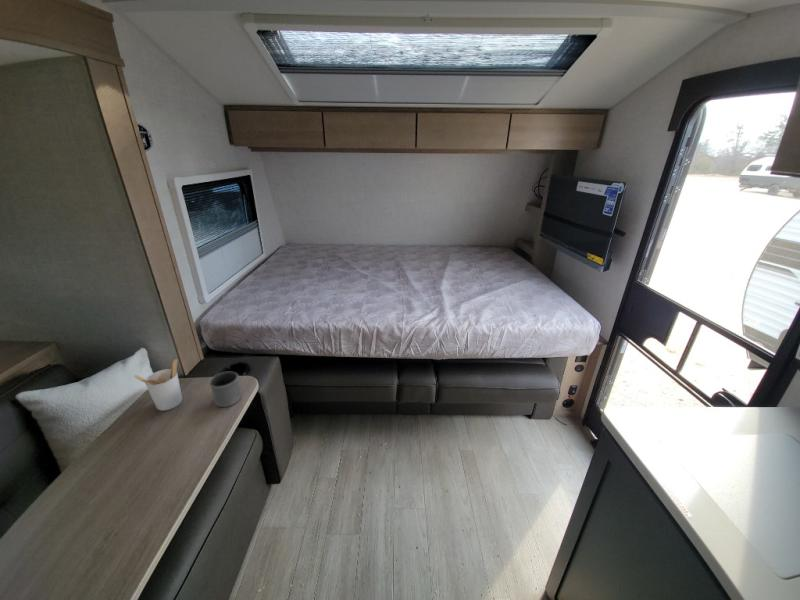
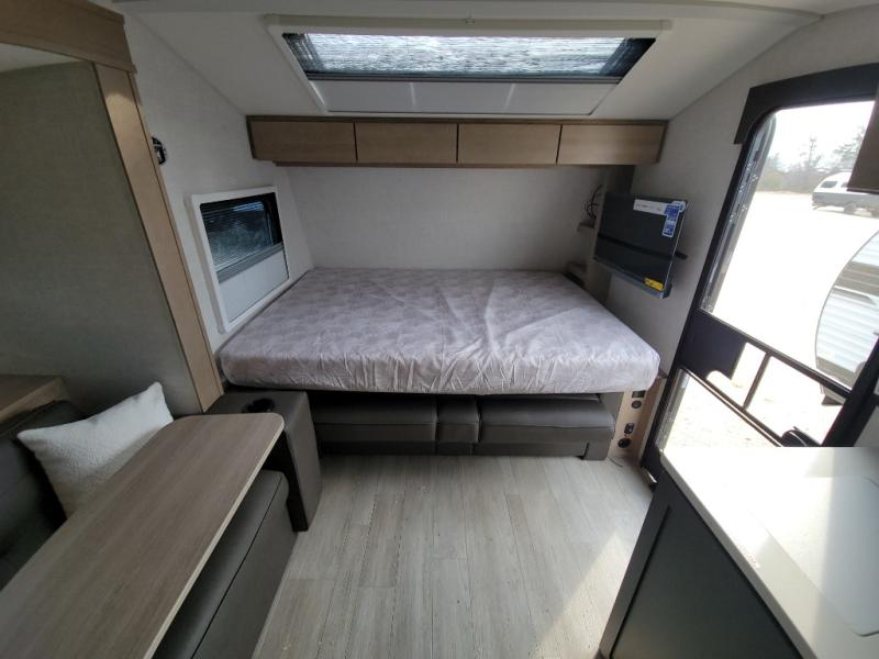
- utensil holder (162, 387)
- mug (227, 387)
